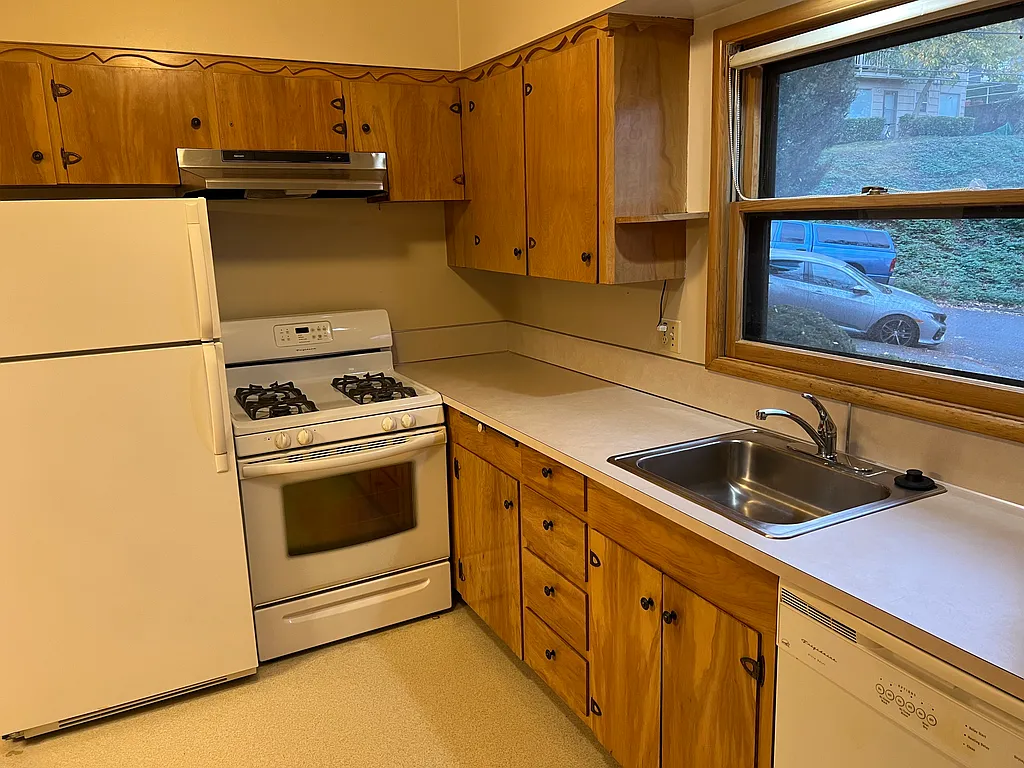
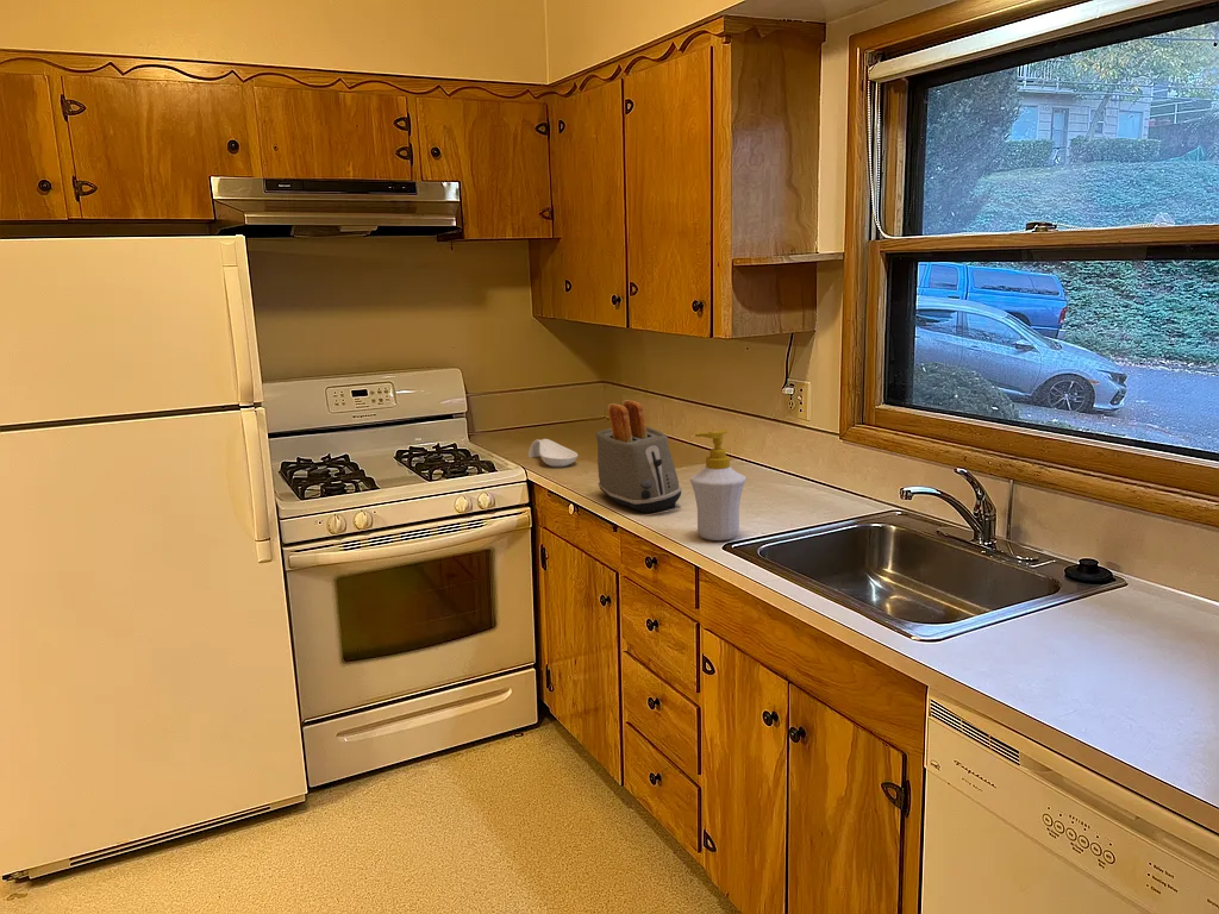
+ toaster (637, 451)
+ spoon rest (550, 451)
+ soap bottle (718, 483)
